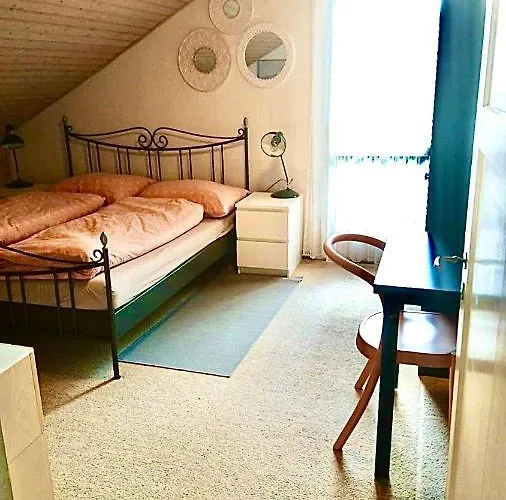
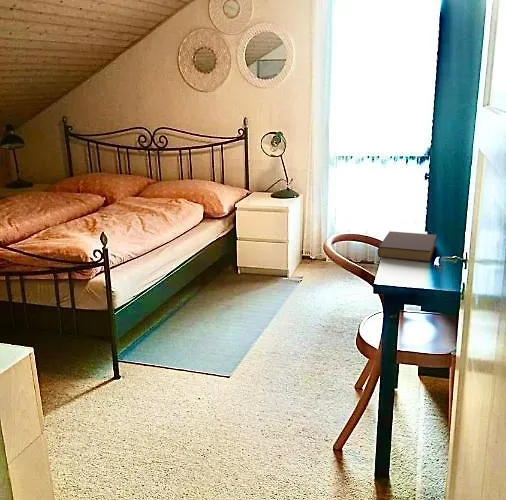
+ book (407, 245)
